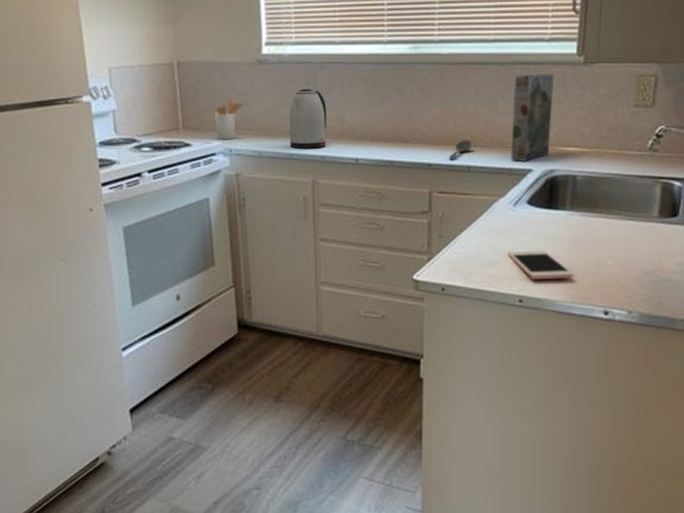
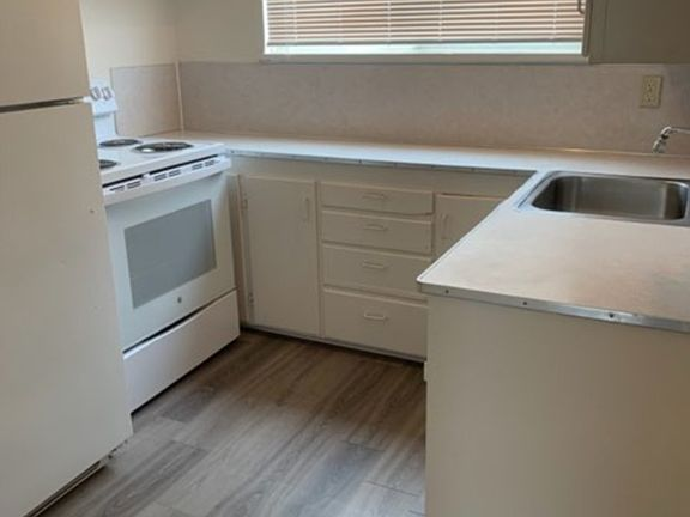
- kettle (310, 116)
- stirrer (458, 148)
- cereal box (532, 116)
- cell phone (538, 264)
- utensil holder (229, 119)
